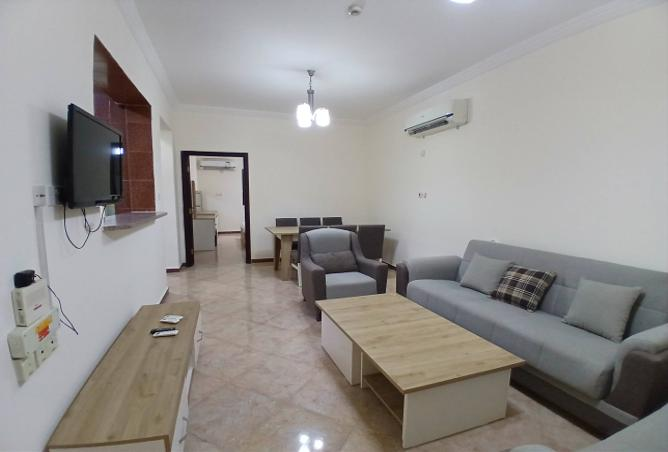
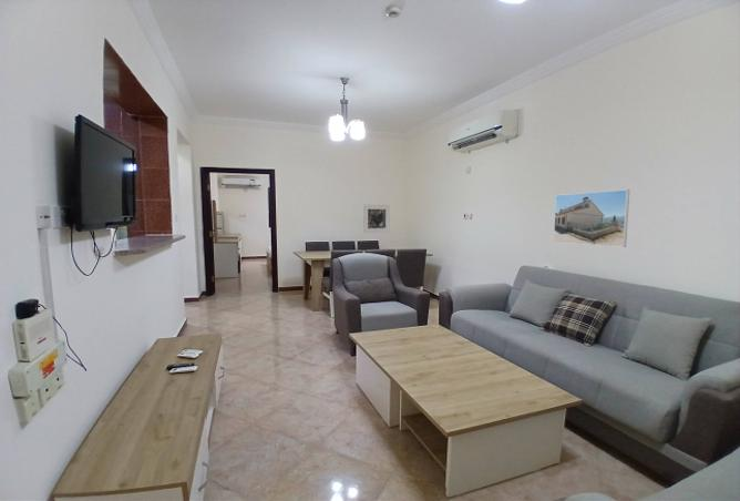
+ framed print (587, 218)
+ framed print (377, 218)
